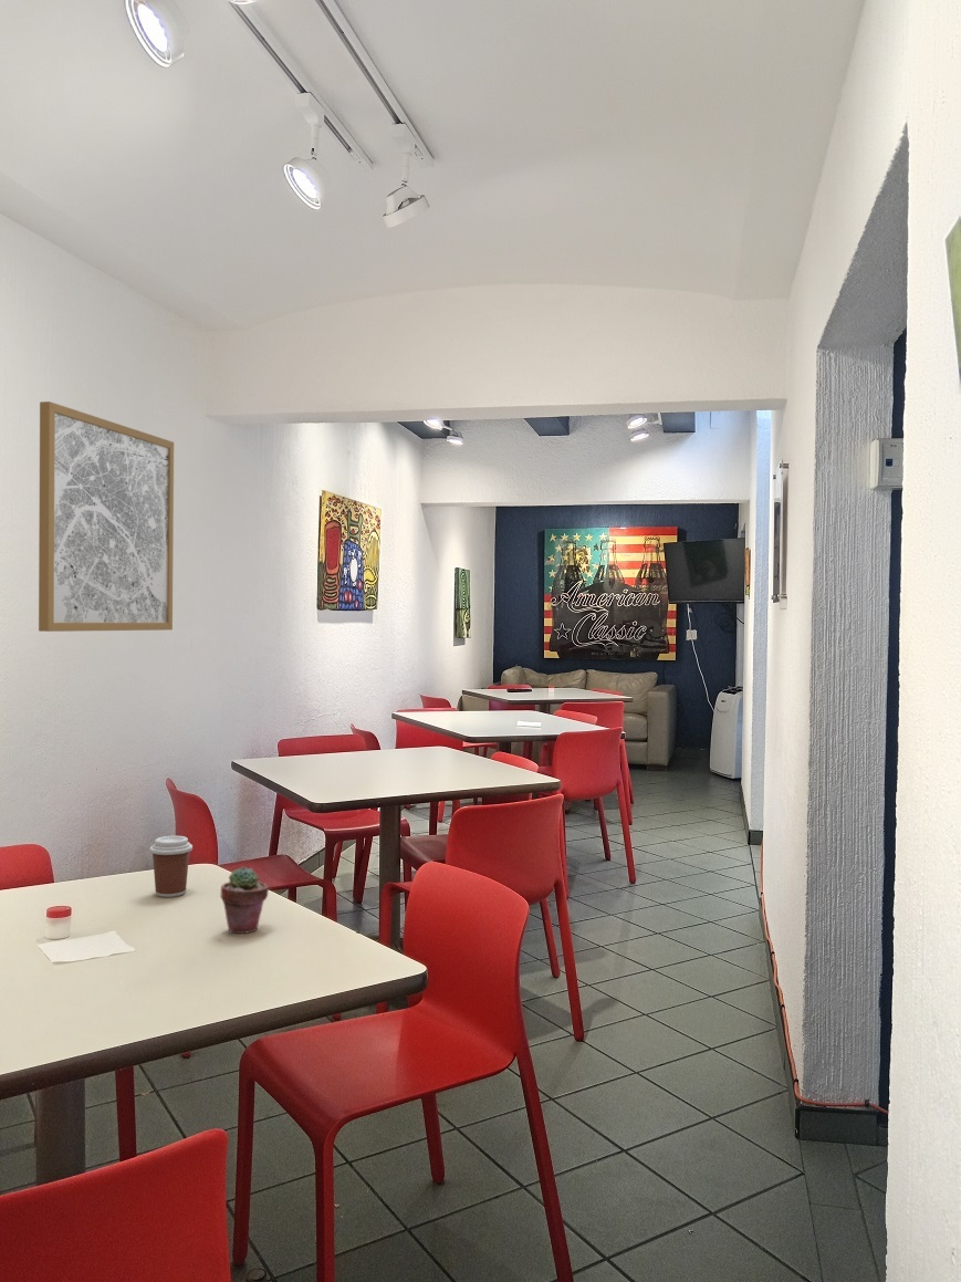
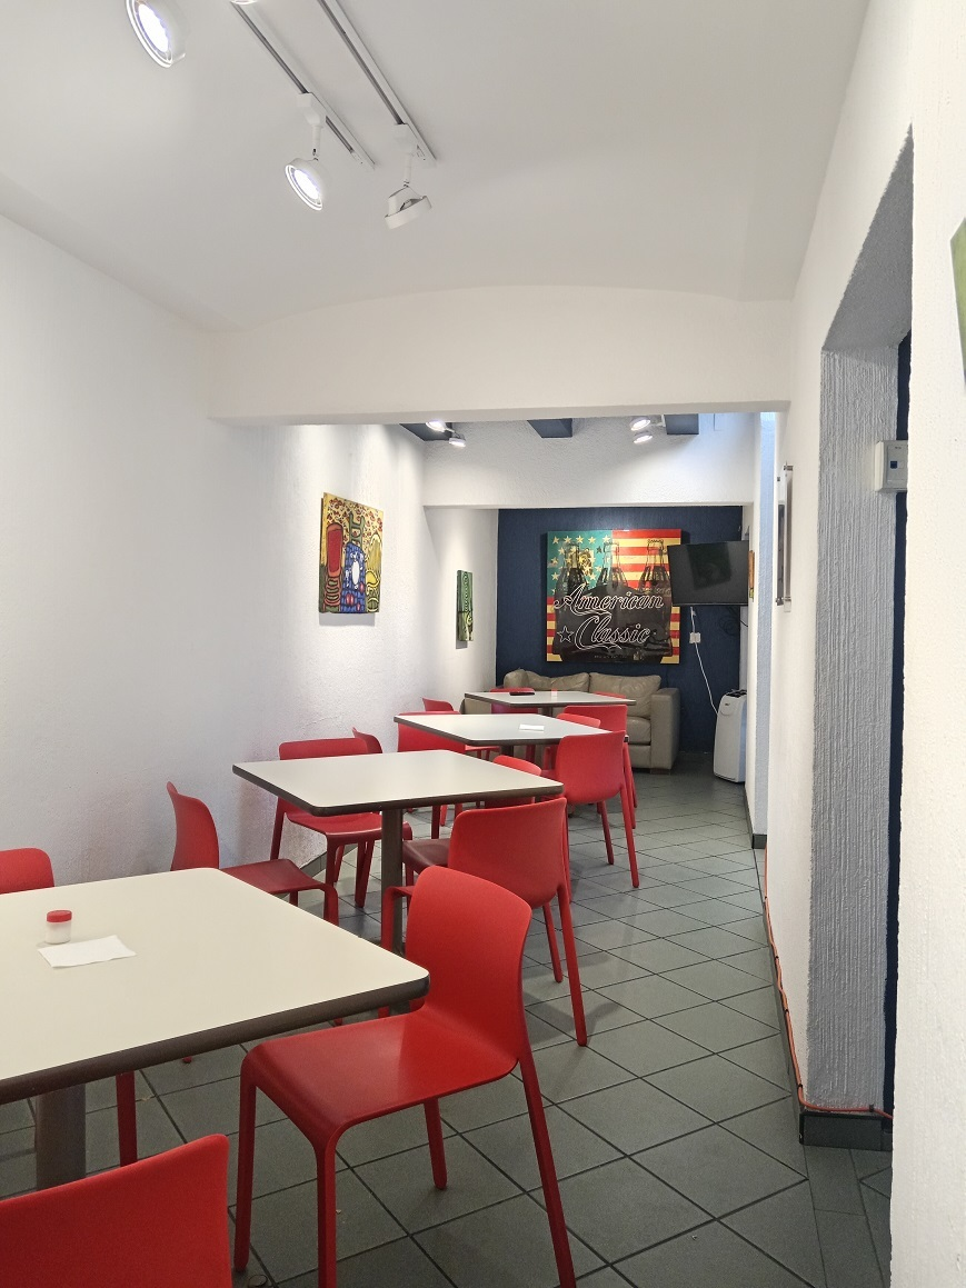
- coffee cup (170, 865)
- potted succulent (243, 897)
- wall art (113, 527)
